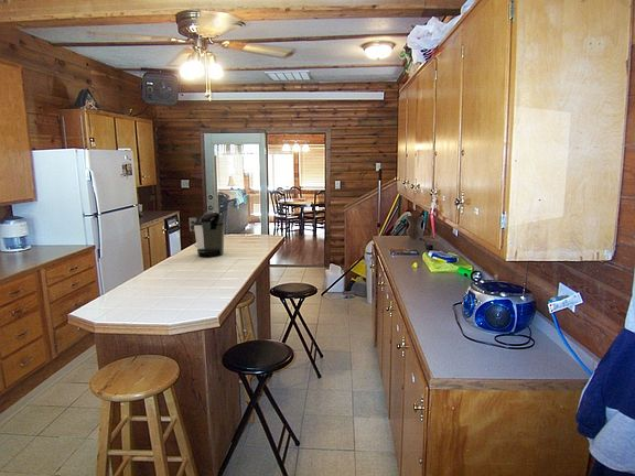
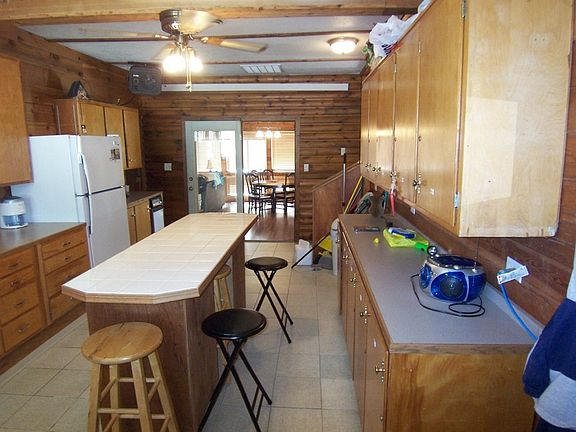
- coffee maker (203, 232)
